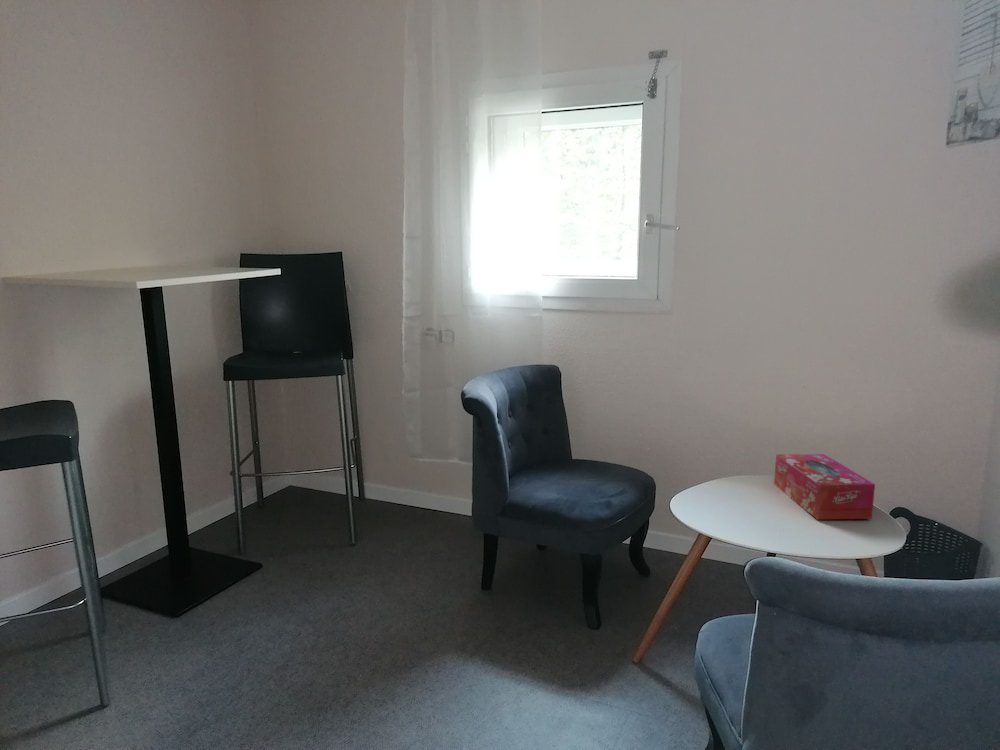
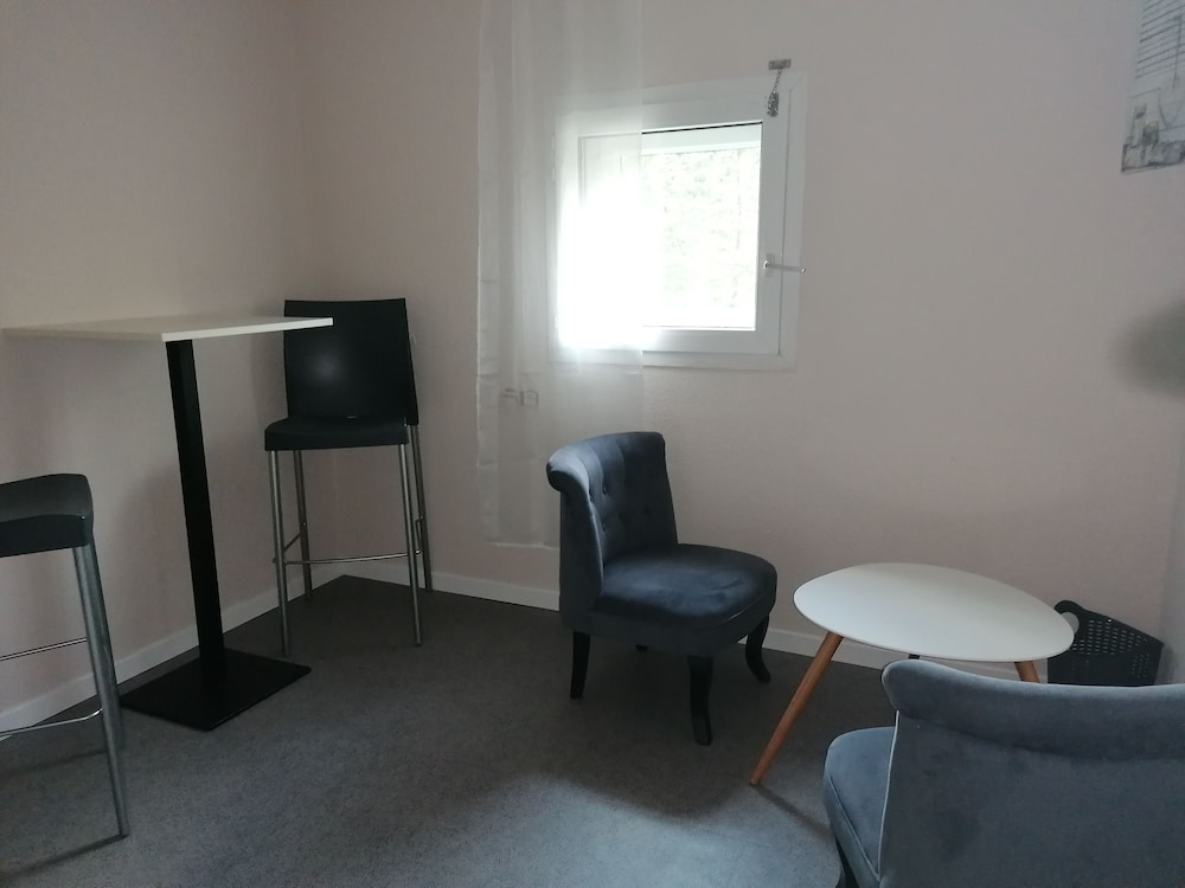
- tissue box (820, 484)
